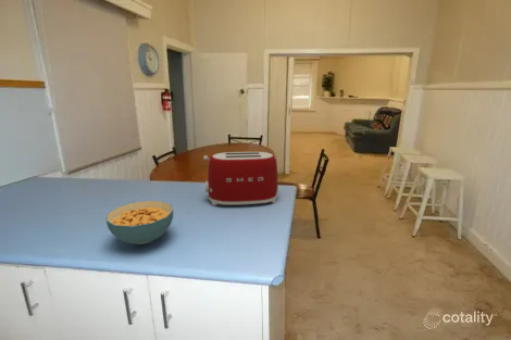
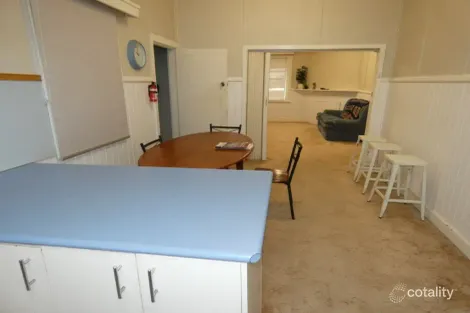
- cereal bowl (141, 226)
- toaster (241, 177)
